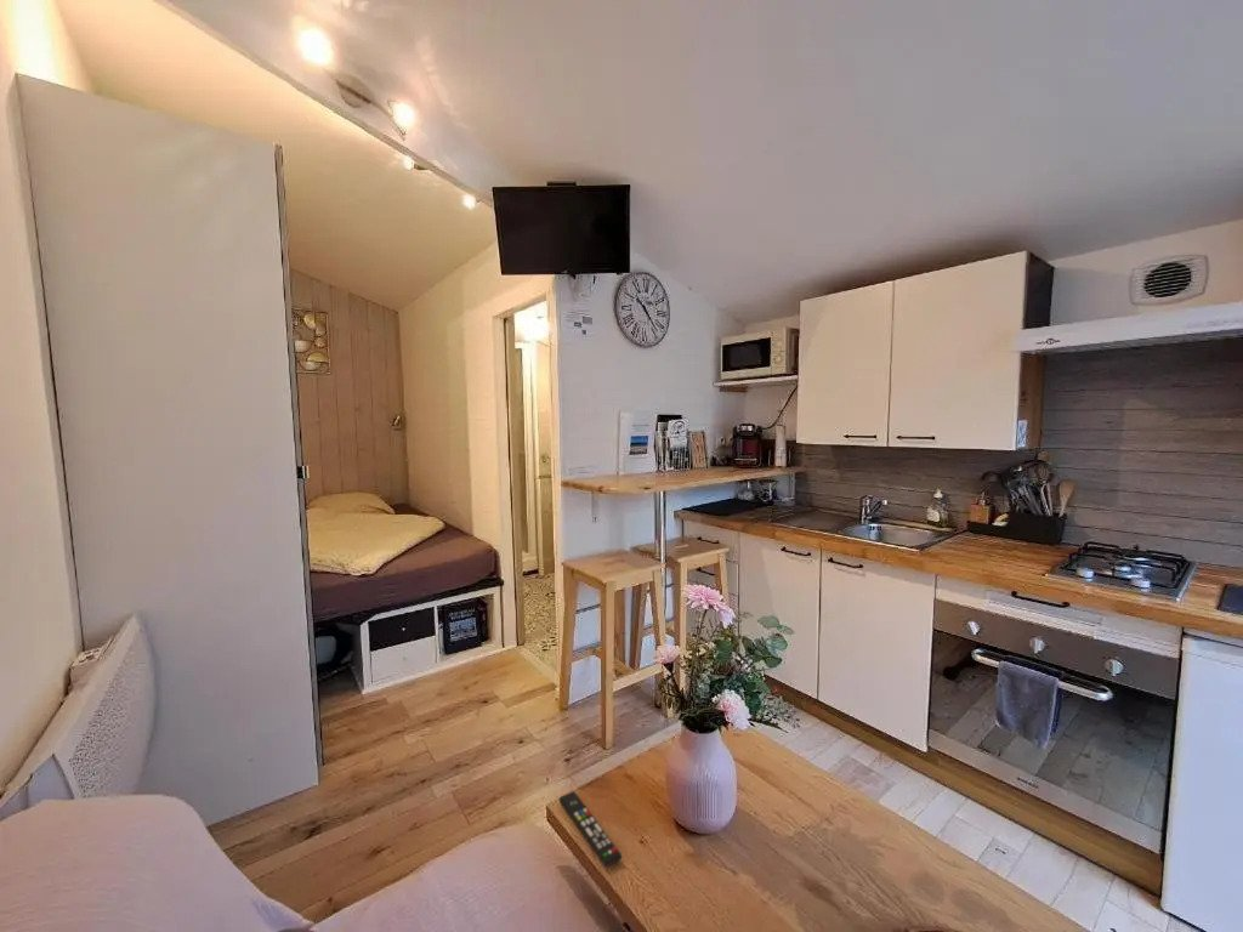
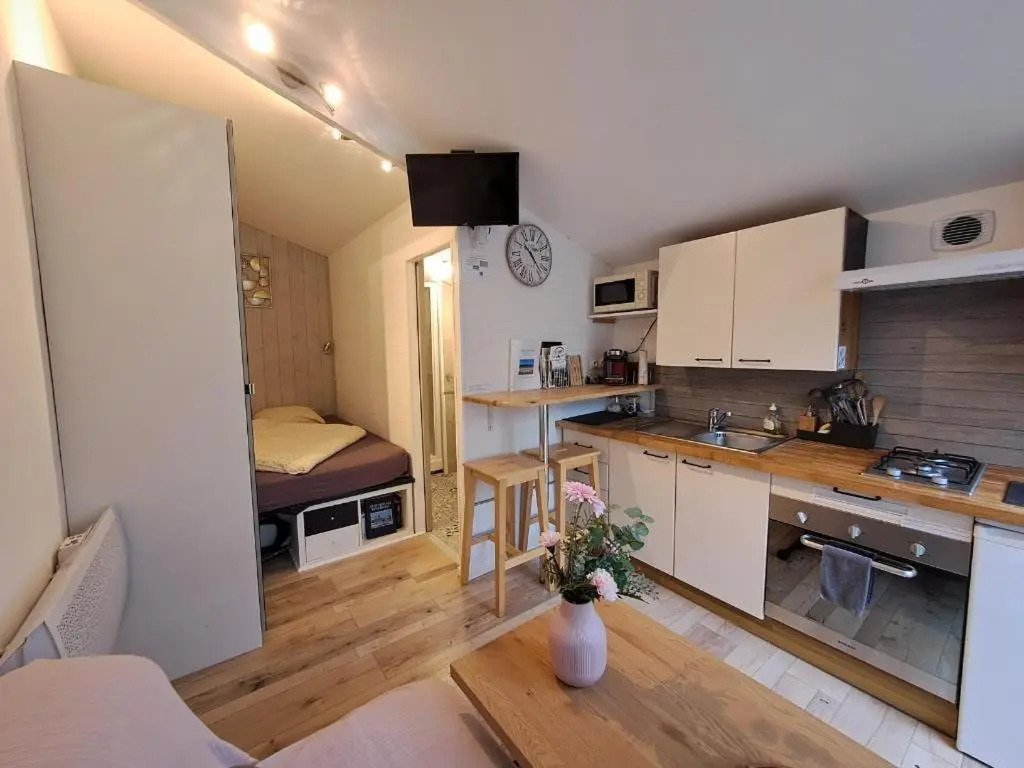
- remote control (588, 825)
